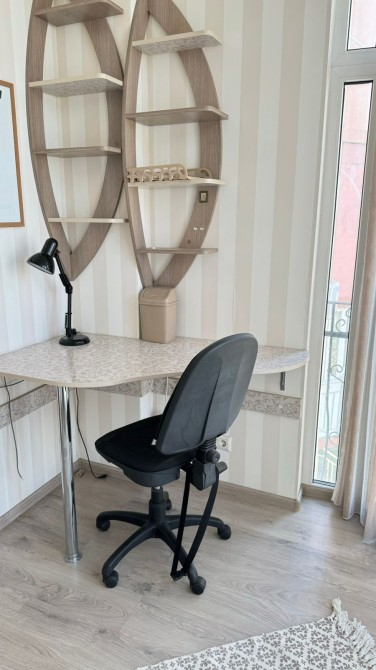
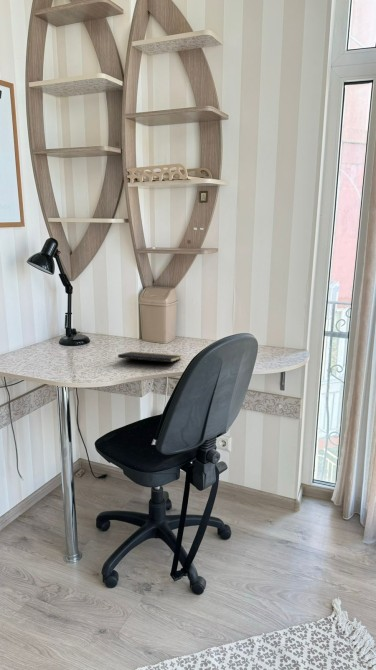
+ notepad (150, 356)
